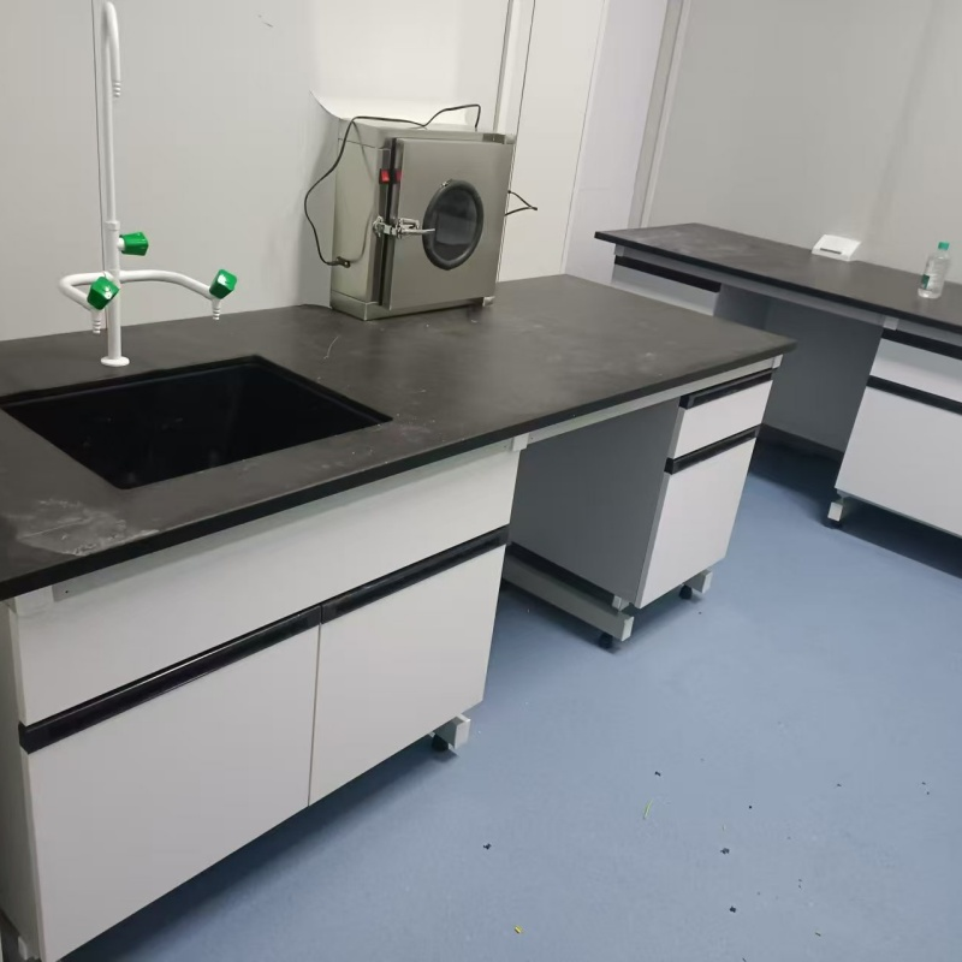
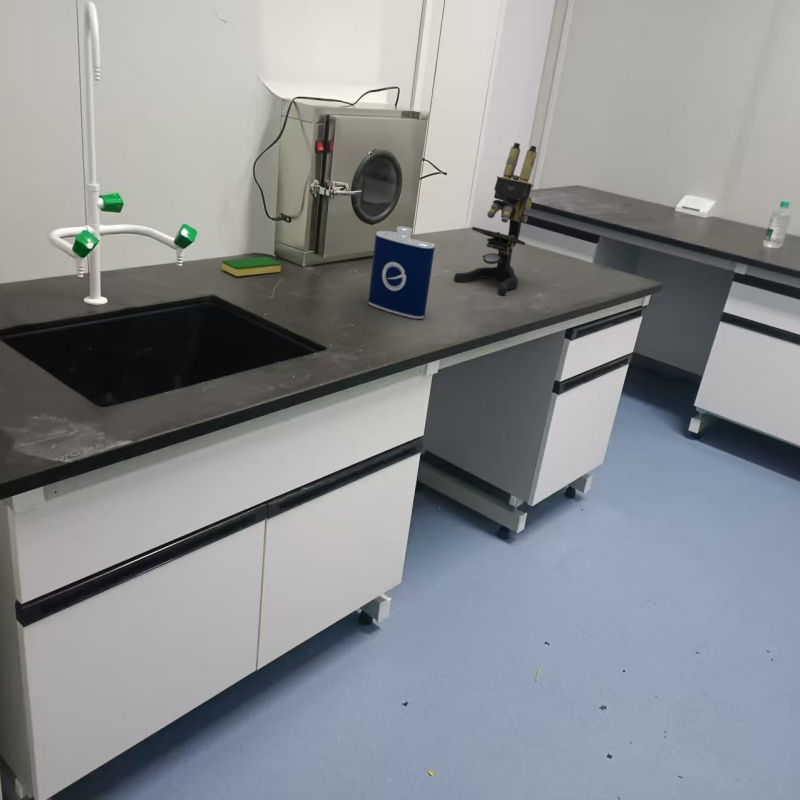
+ flask (399, 270)
+ microscope (506, 215)
+ dish sponge (251, 266)
